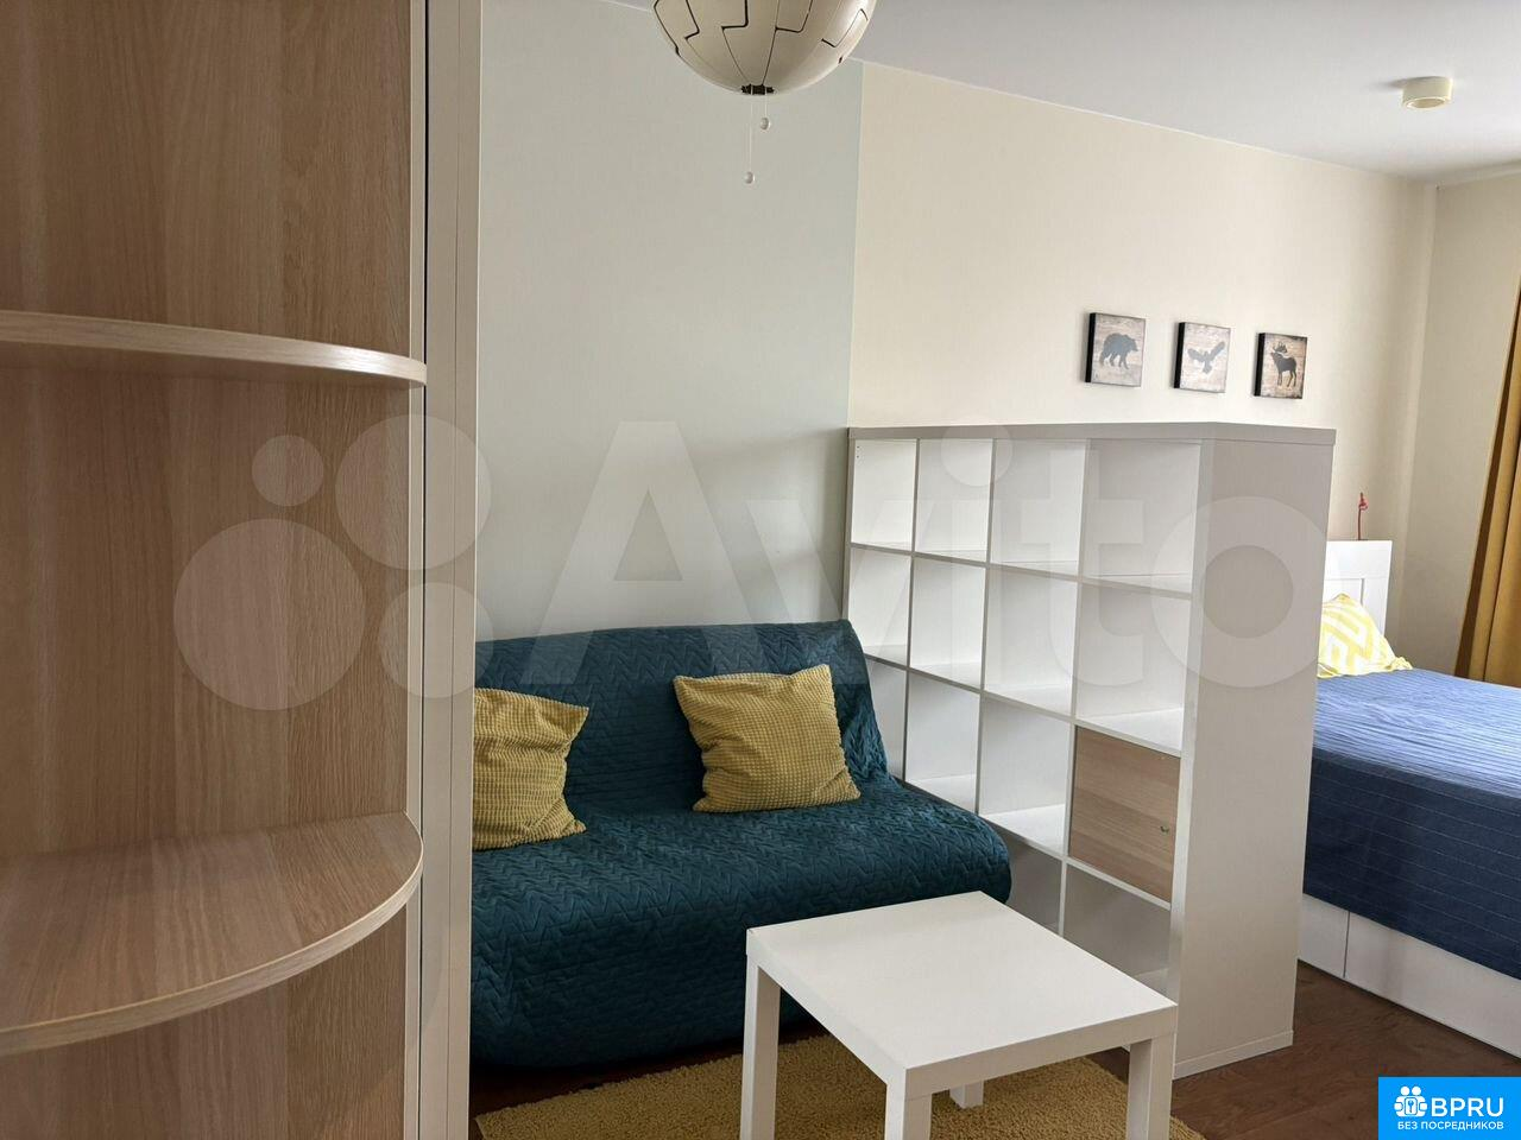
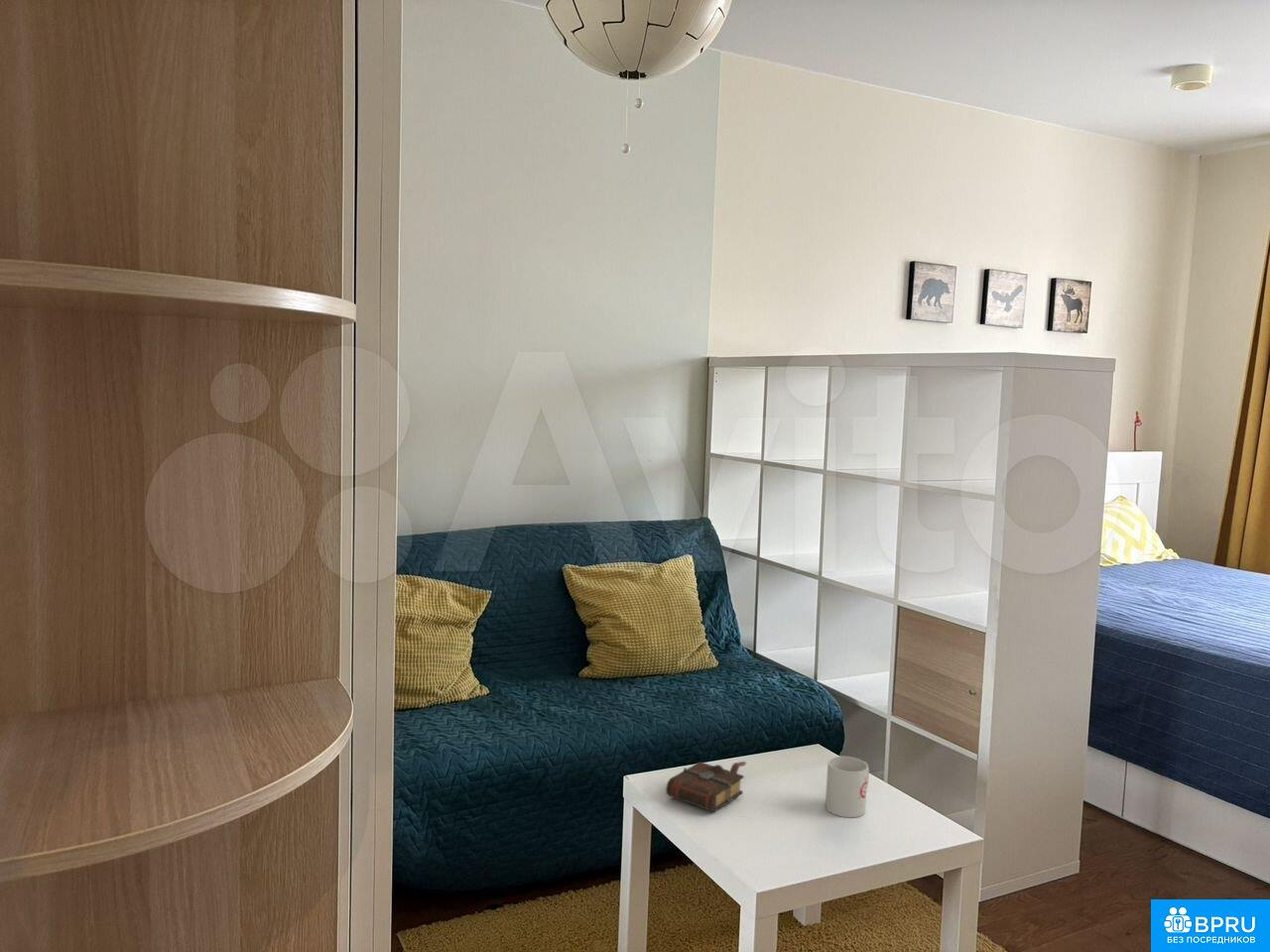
+ book (718, 777)
+ mug (851, 783)
